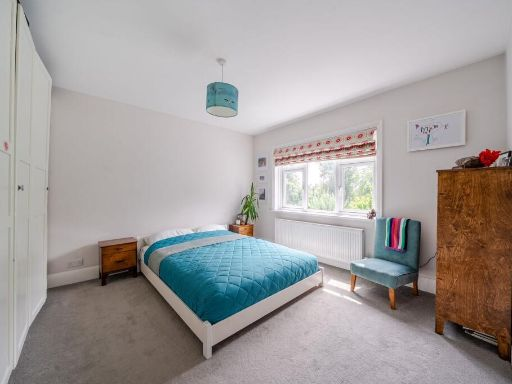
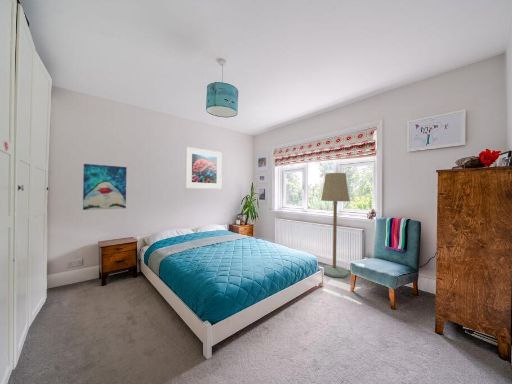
+ wall art (105, 187)
+ floor lamp (335, 222)
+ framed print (204, 169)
